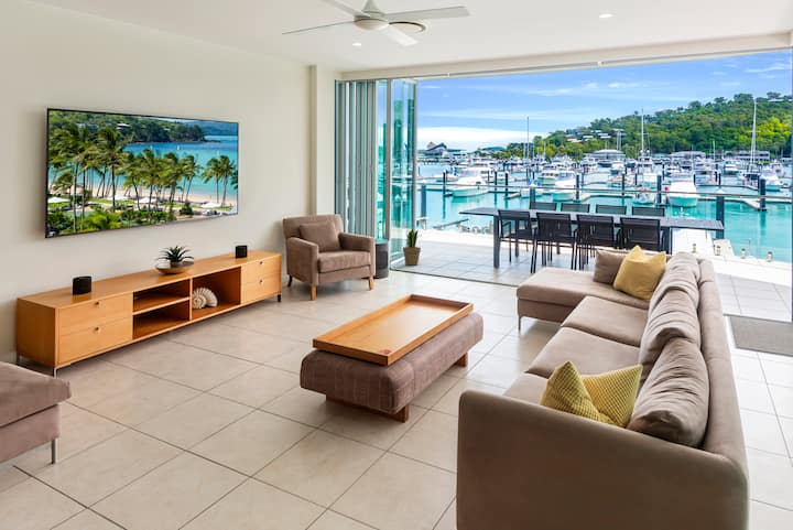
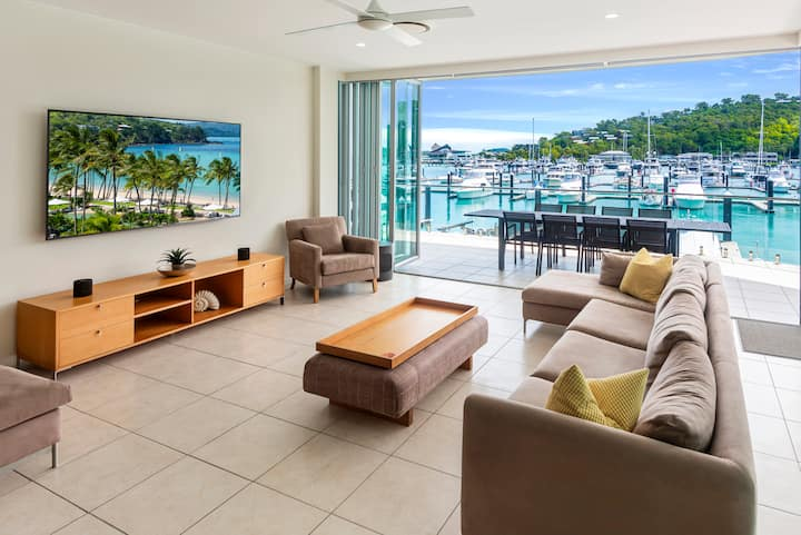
- potted plant (413, 247)
